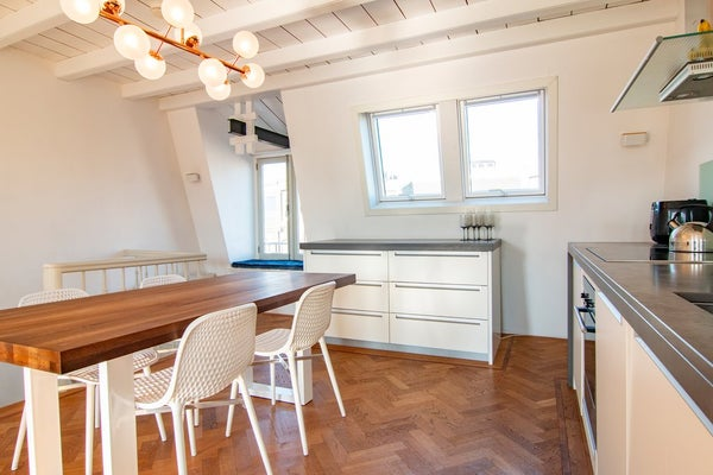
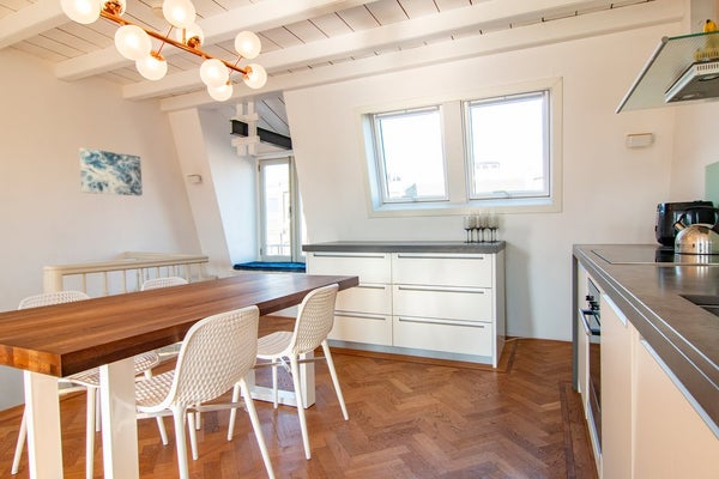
+ wall art (113, 172)
